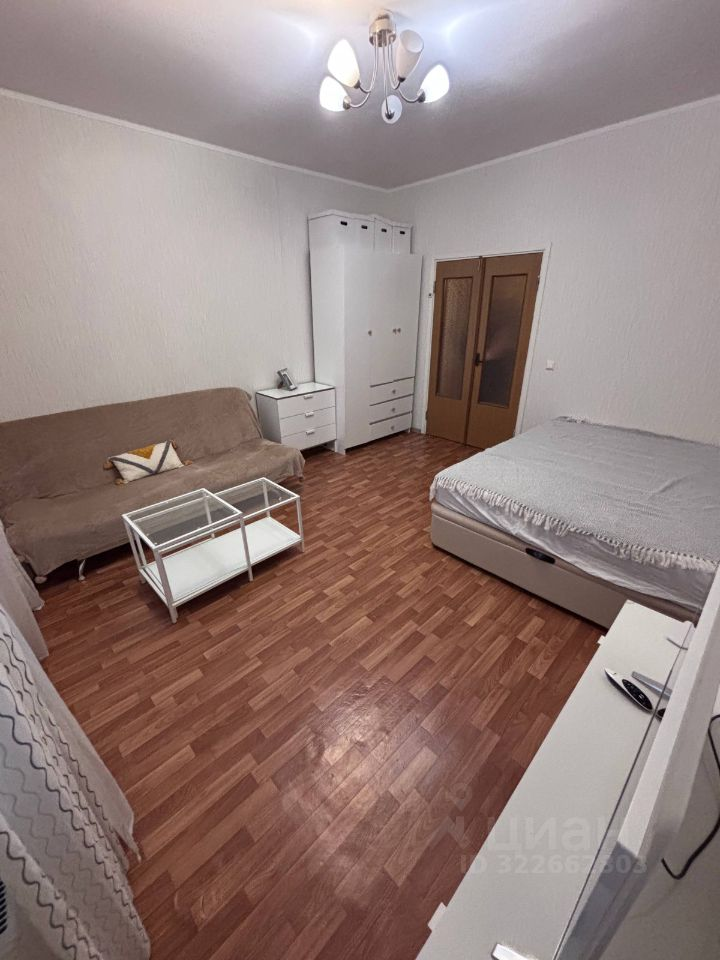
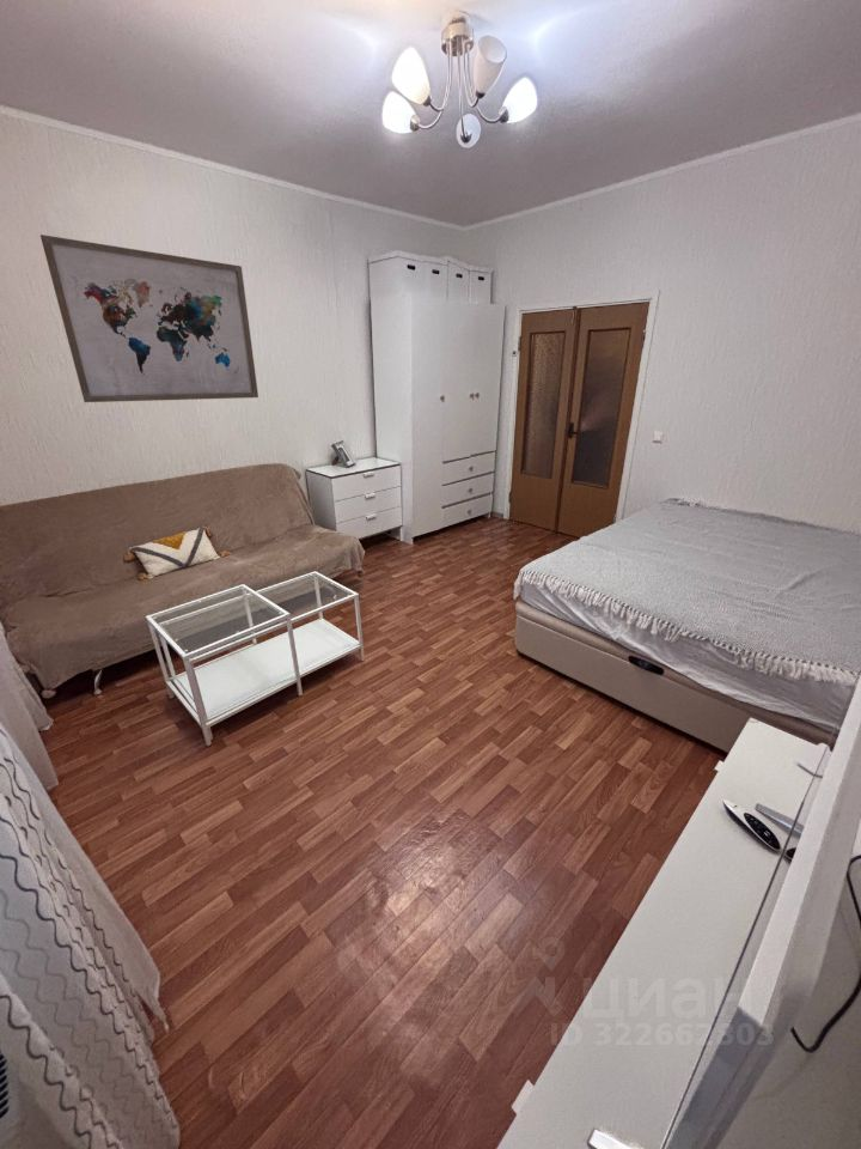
+ wall art (167, 329)
